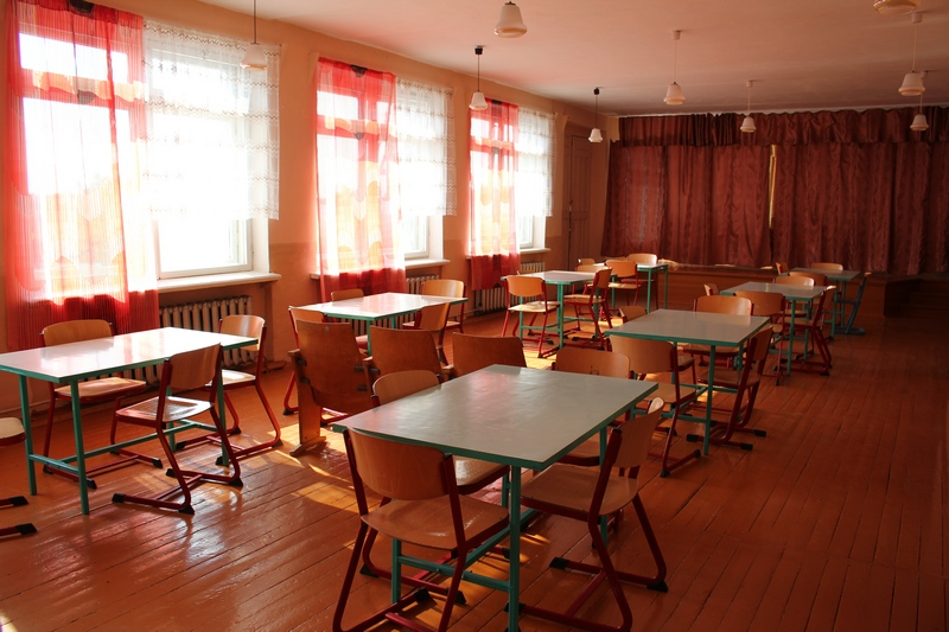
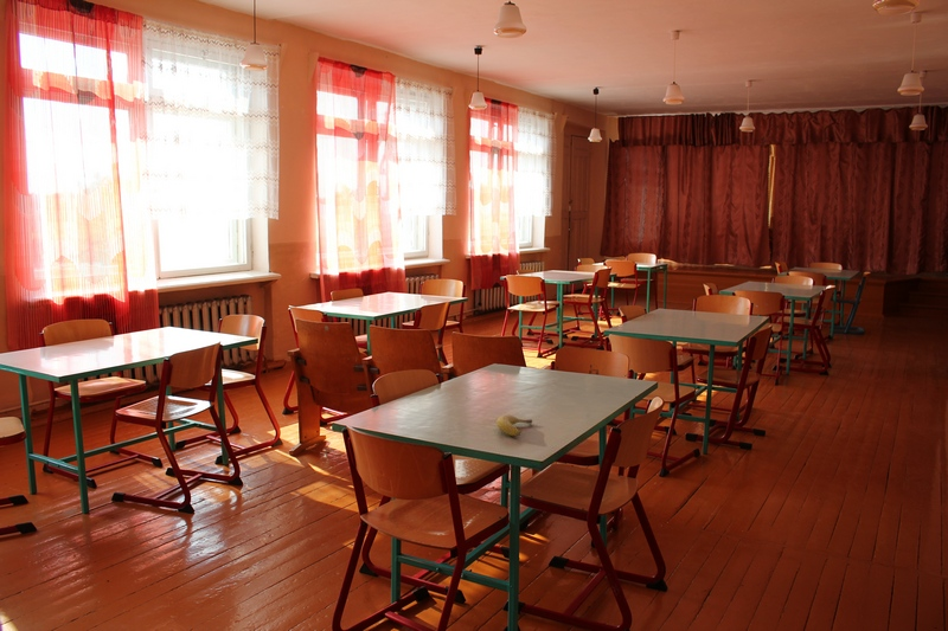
+ fruit (512, 423)
